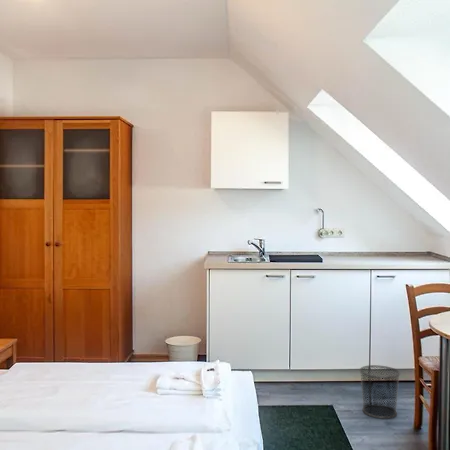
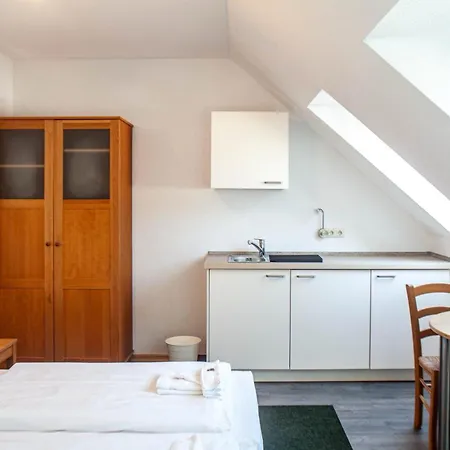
- waste bin (379, 391)
